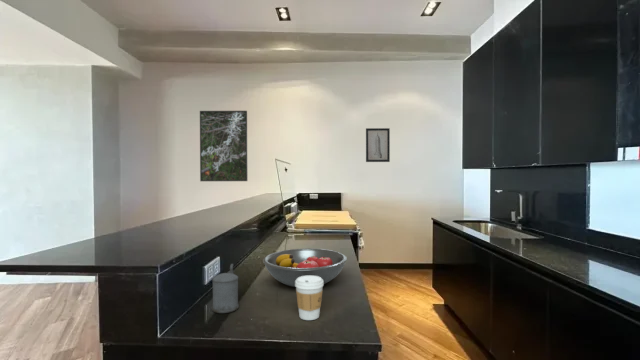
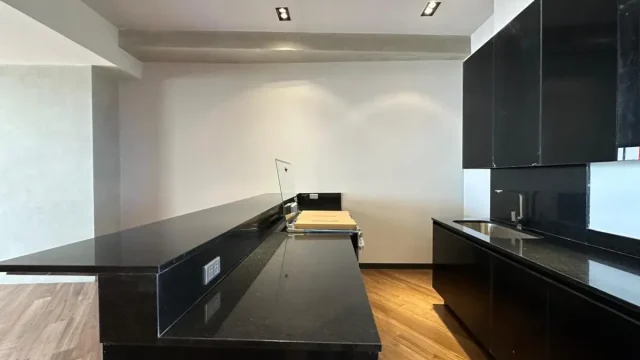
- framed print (223, 146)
- coffee cup (309, 296)
- fruit bowl (305, 266)
- wall art (377, 145)
- beer stein (227, 286)
